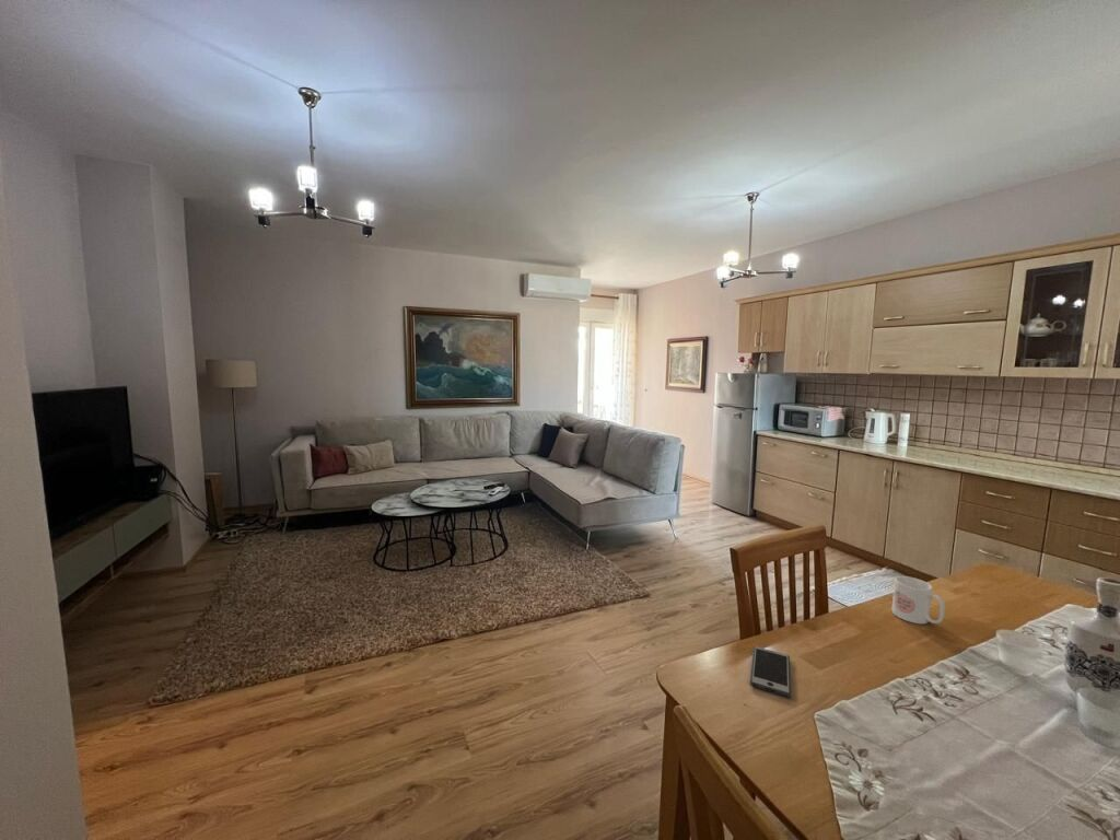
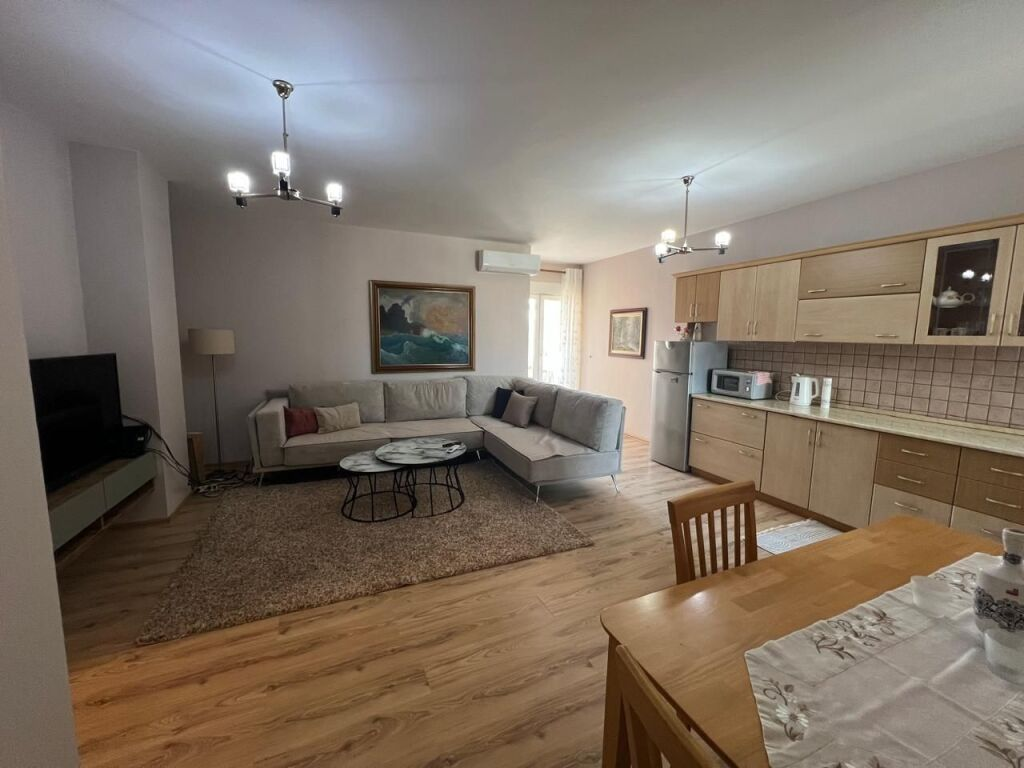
- smartphone (770, 669)
- mug (918, 602)
